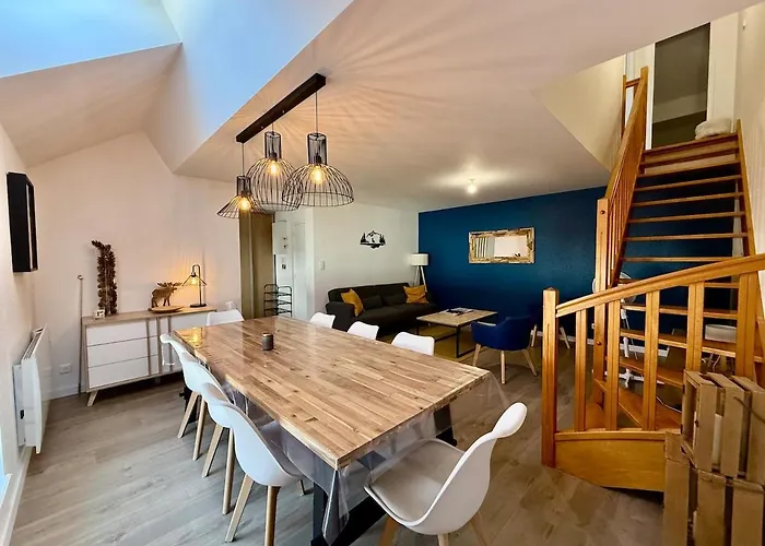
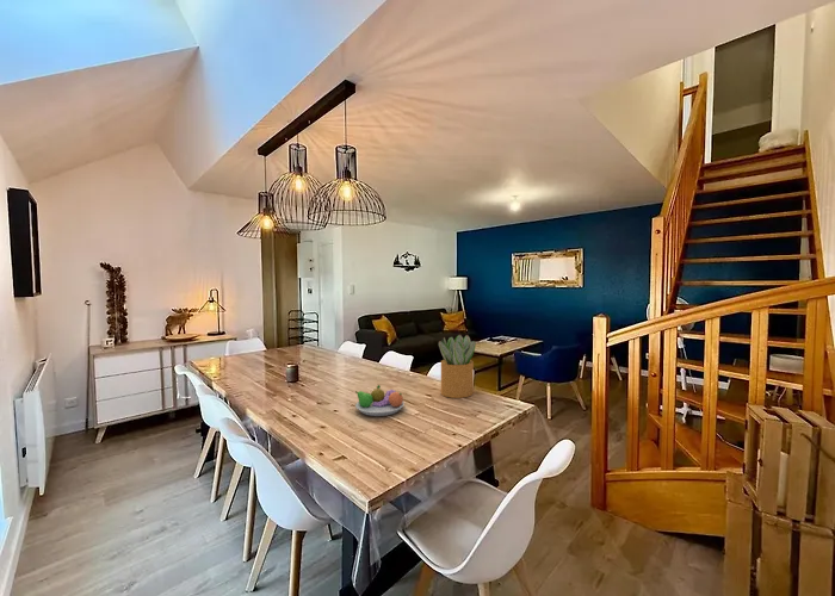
+ fruit bowl (378, 398)
+ potted plant (454, 365)
